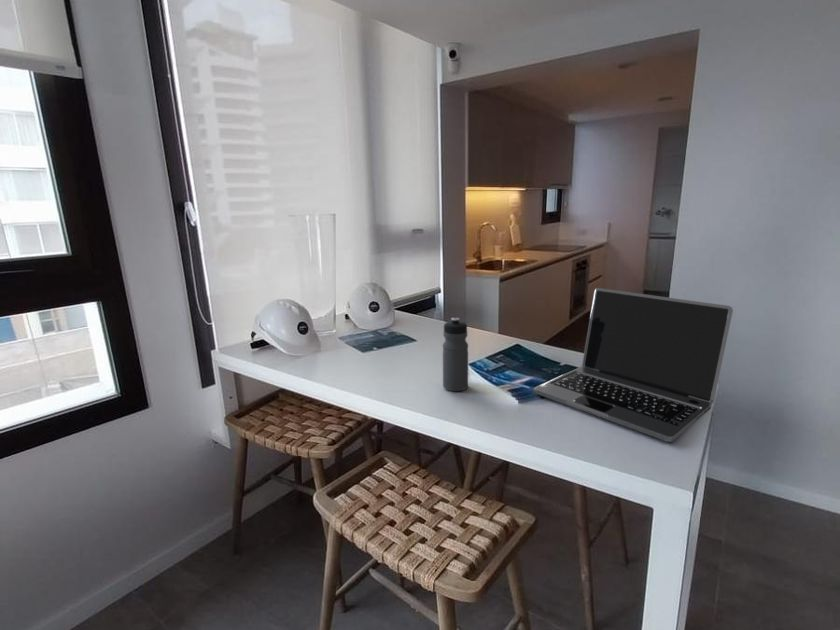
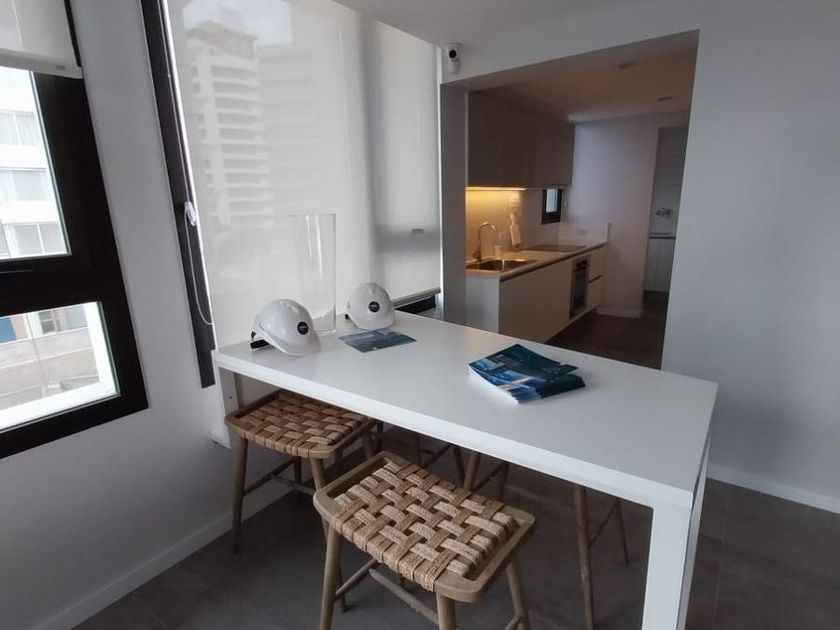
- laptop (626, 352)
- water bottle (455, 353)
